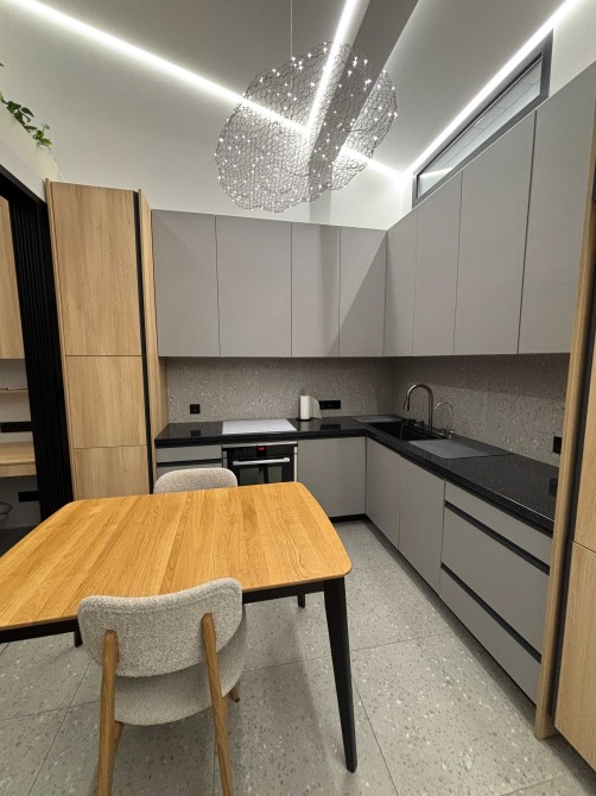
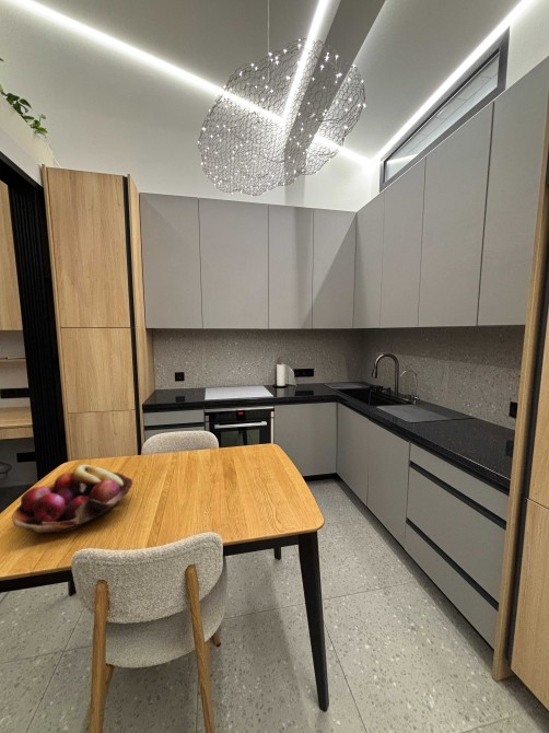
+ fruit basket (79, 492)
